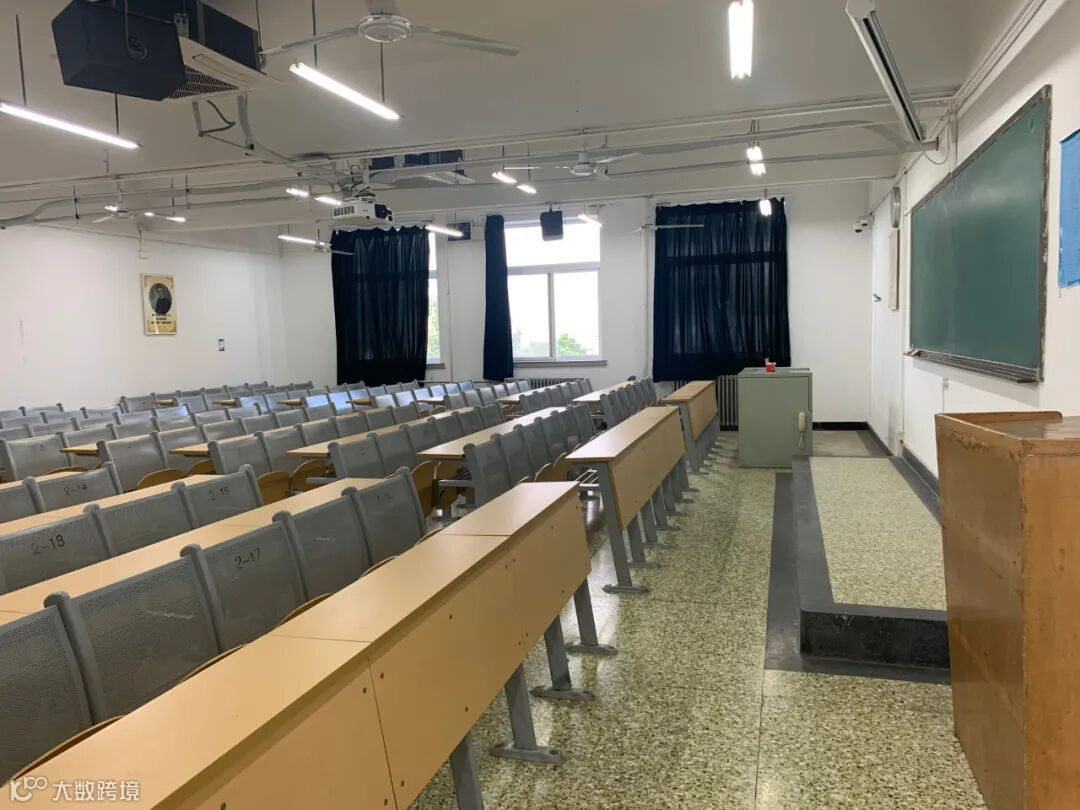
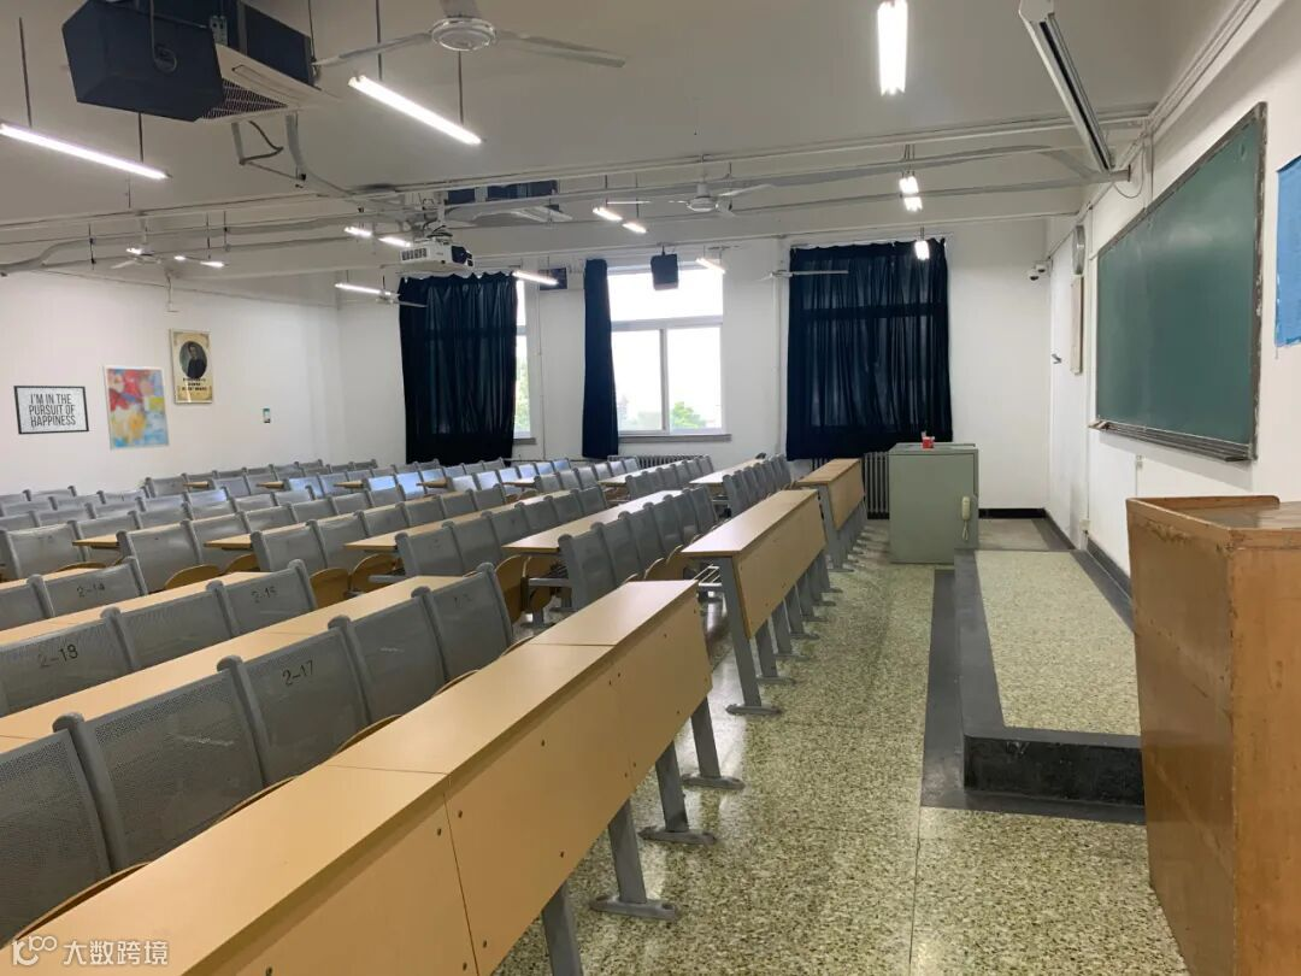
+ mirror (52, 408)
+ wall art (137, 407)
